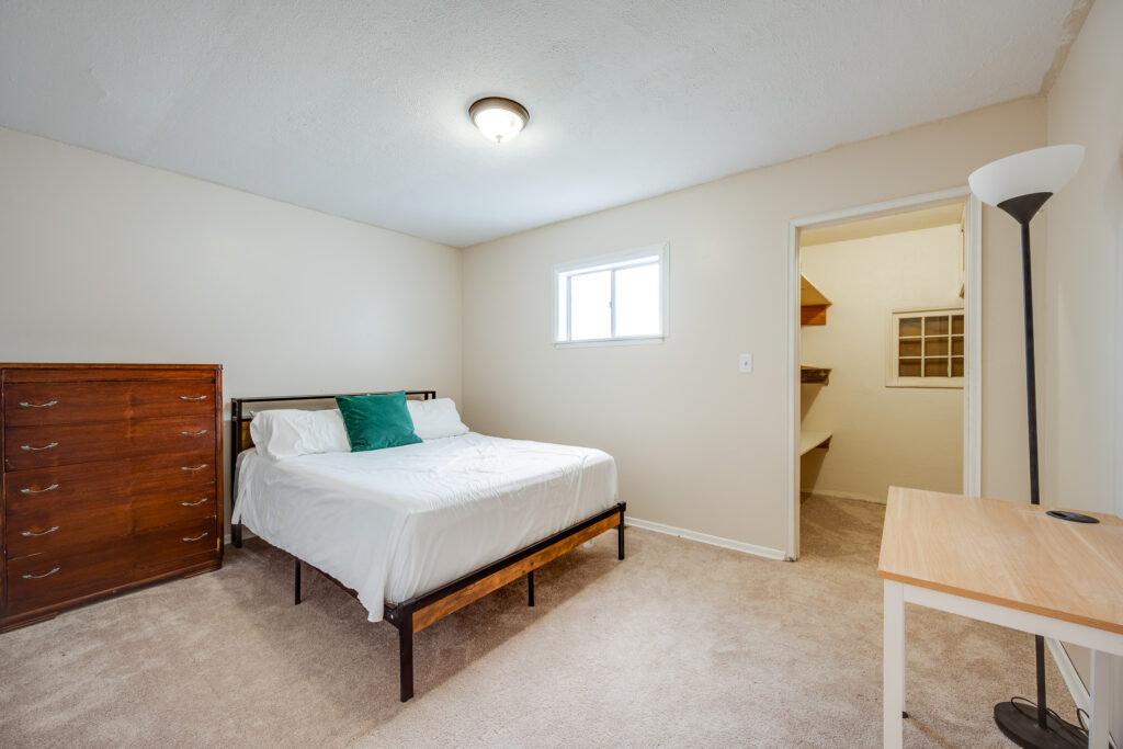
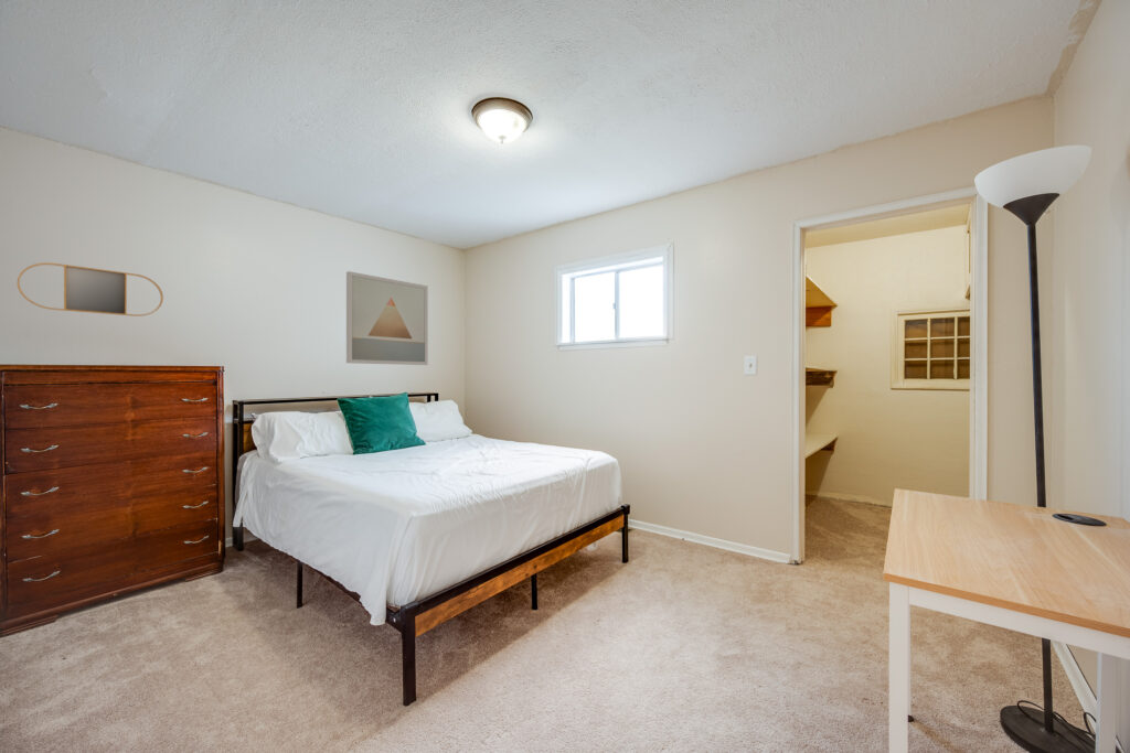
+ wall art (390, 321)
+ home mirror (96, 291)
